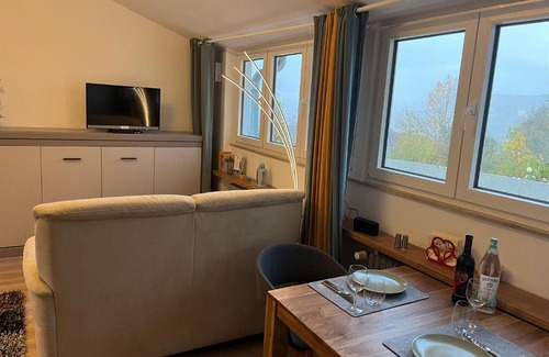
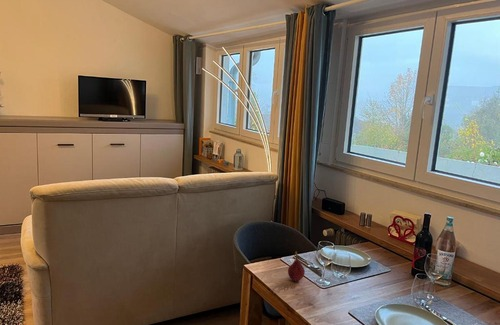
+ fruit (296, 266)
